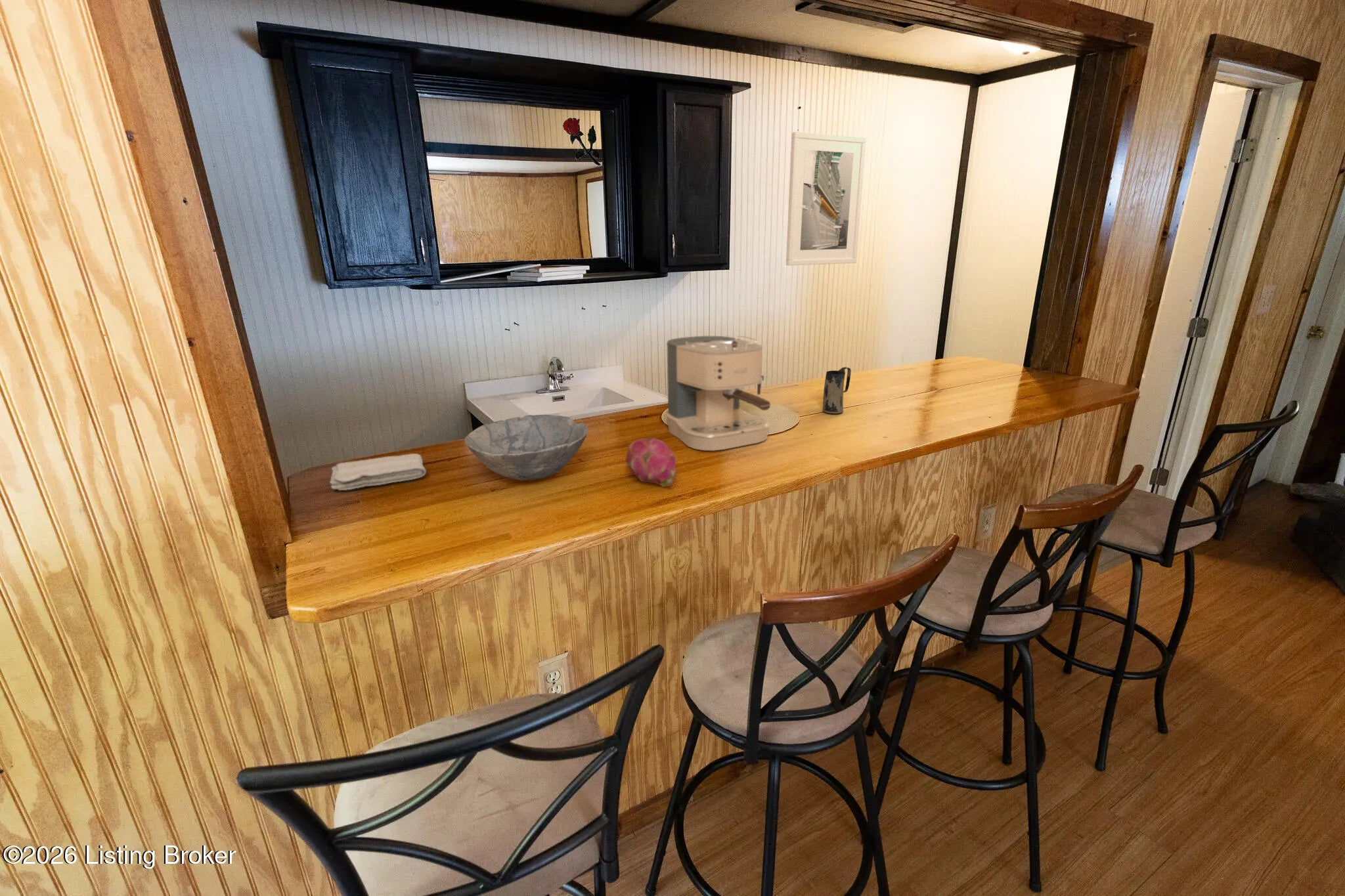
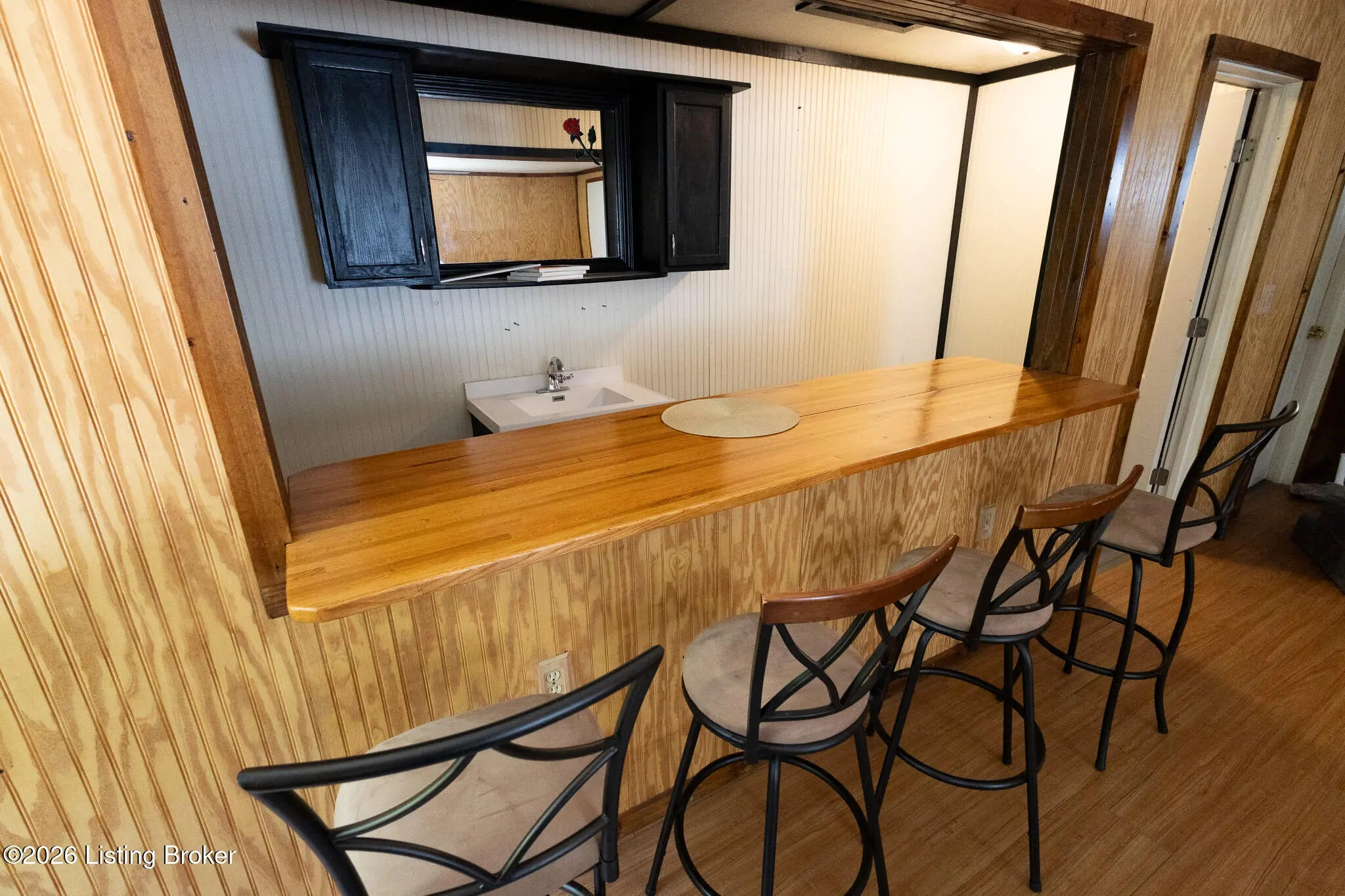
- fruit (651, 459)
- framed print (826, 202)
- bowl (529, 453)
- washcloth (378, 469)
- coffee maker (722, 389)
- mug (837, 389)
